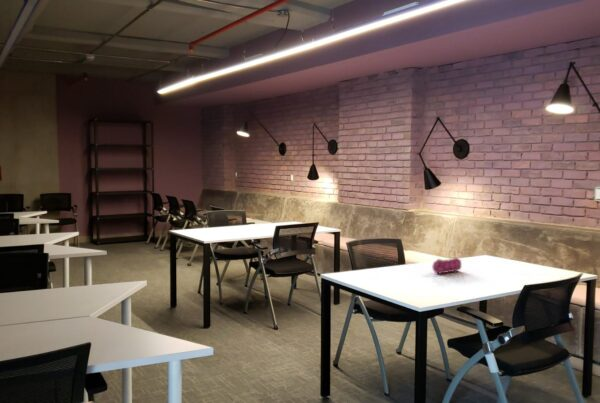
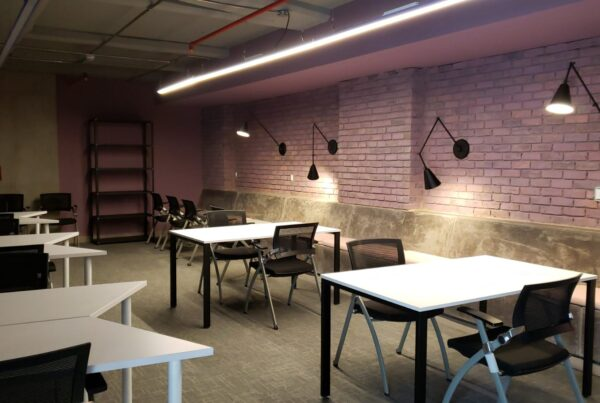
- pencil case (447, 264)
